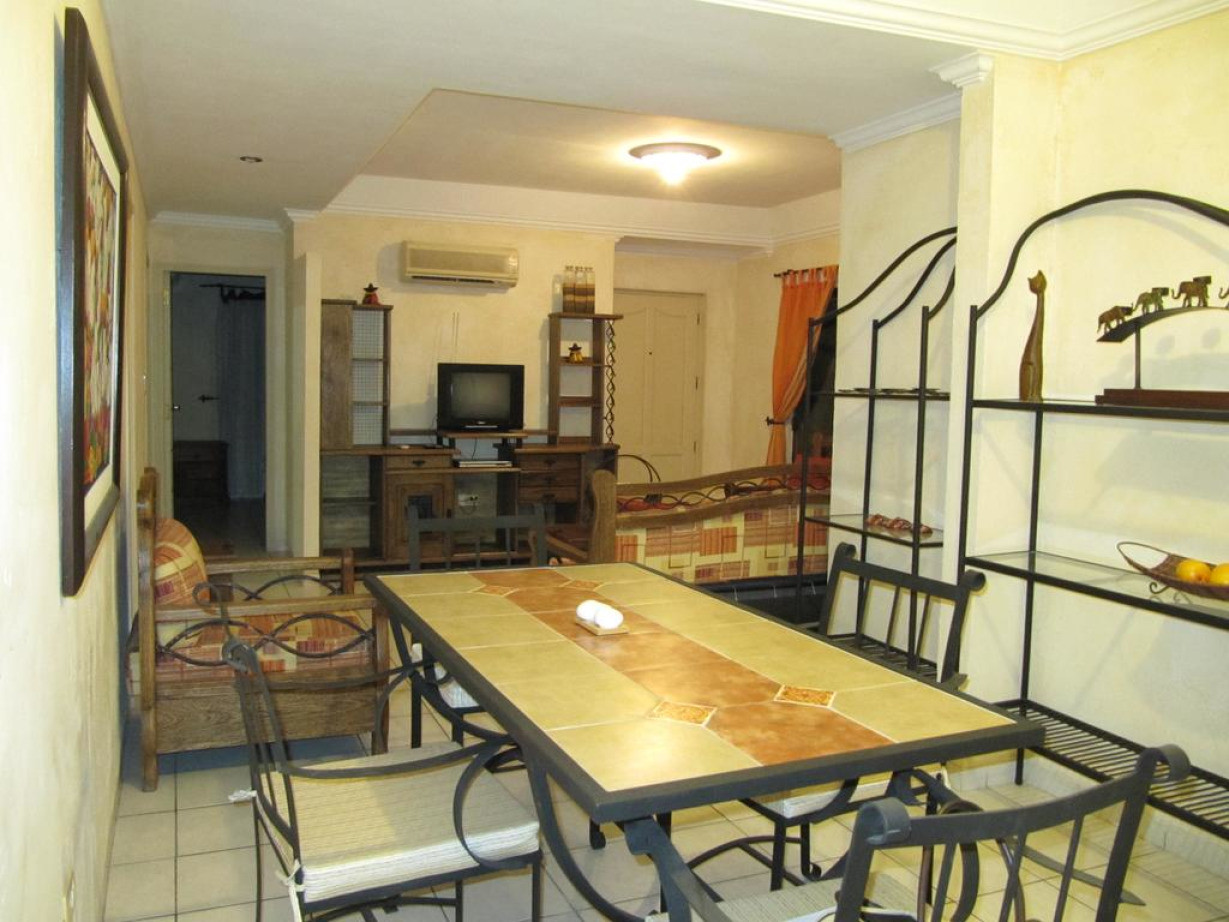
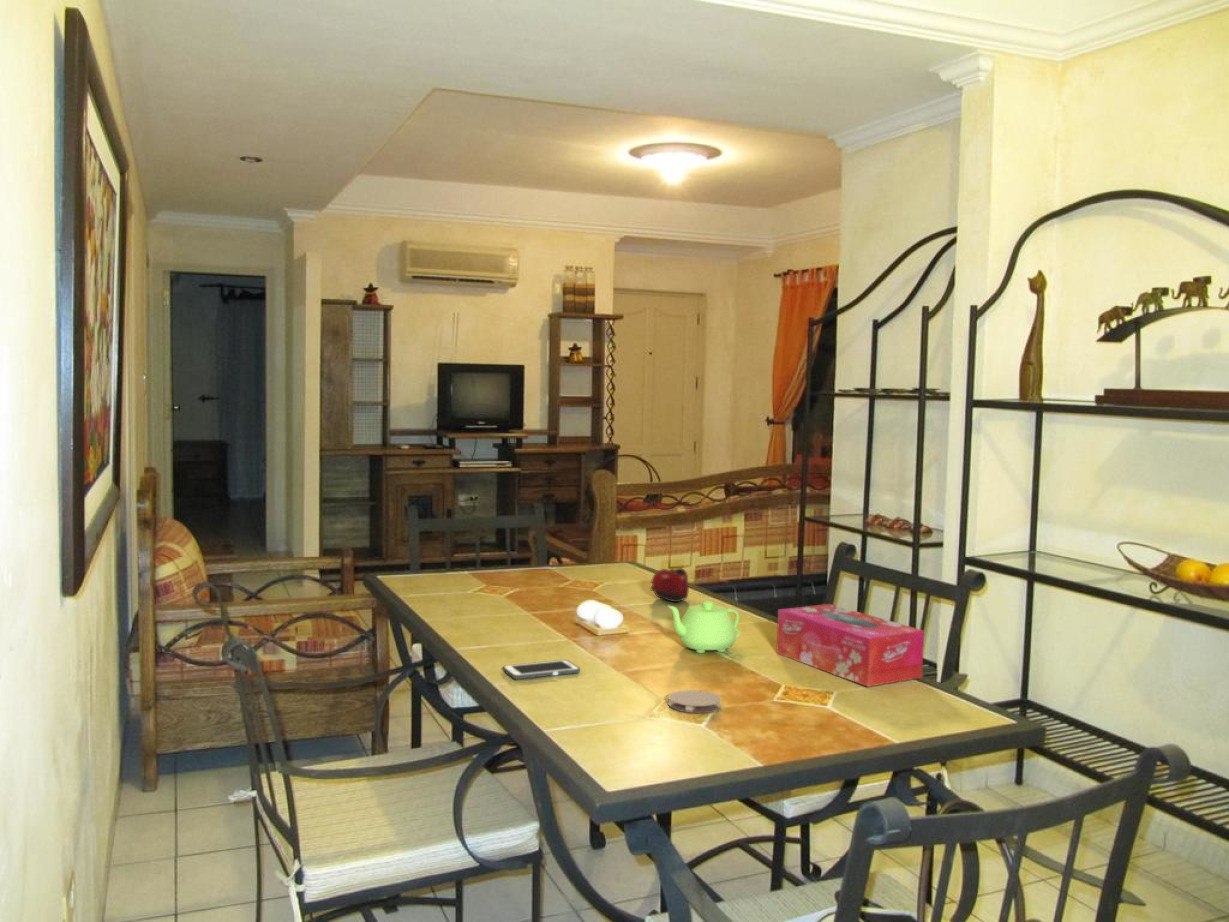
+ fruit (669, 584)
+ tissue box (847, 642)
+ teapot (703, 625)
+ cell phone (541, 669)
+ coaster (694, 701)
